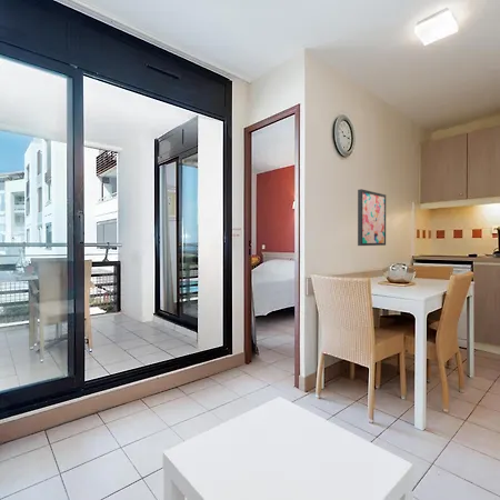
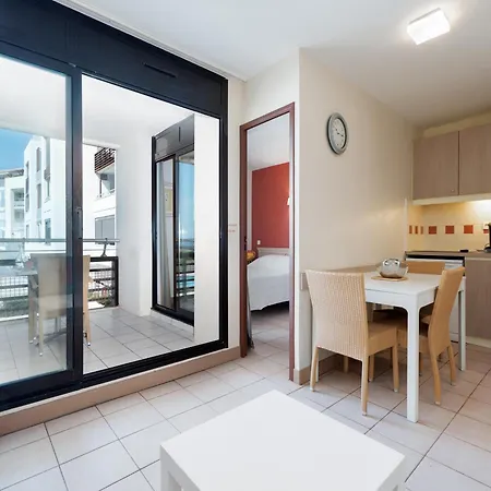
- wall art (372, 219)
